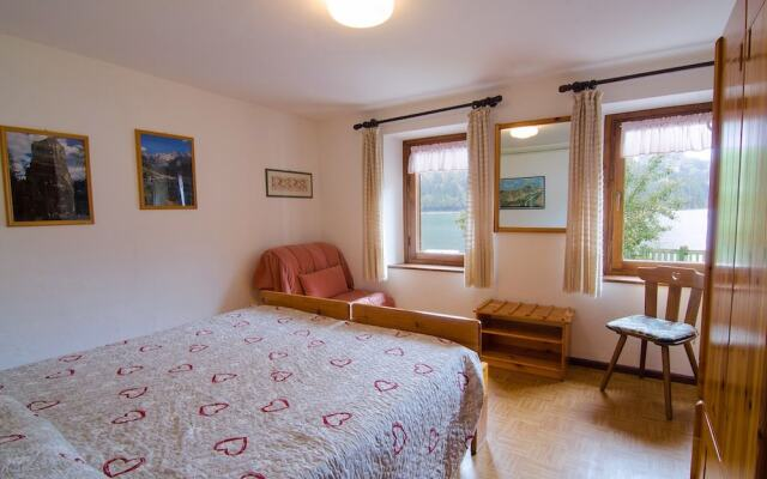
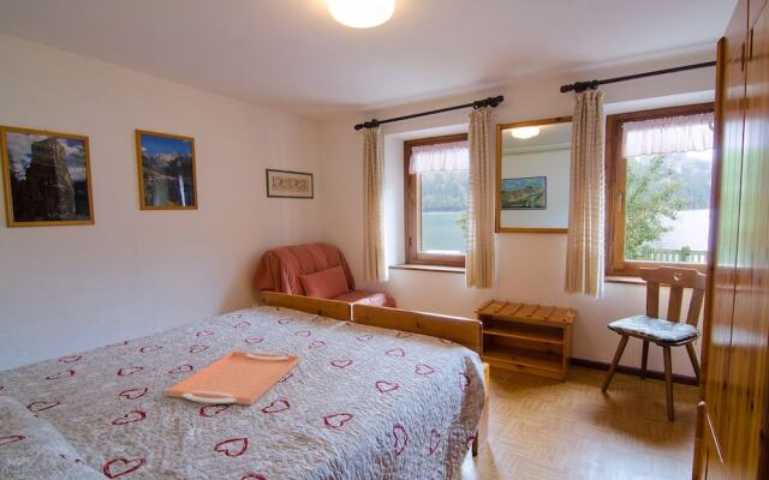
+ serving tray (240, 373)
